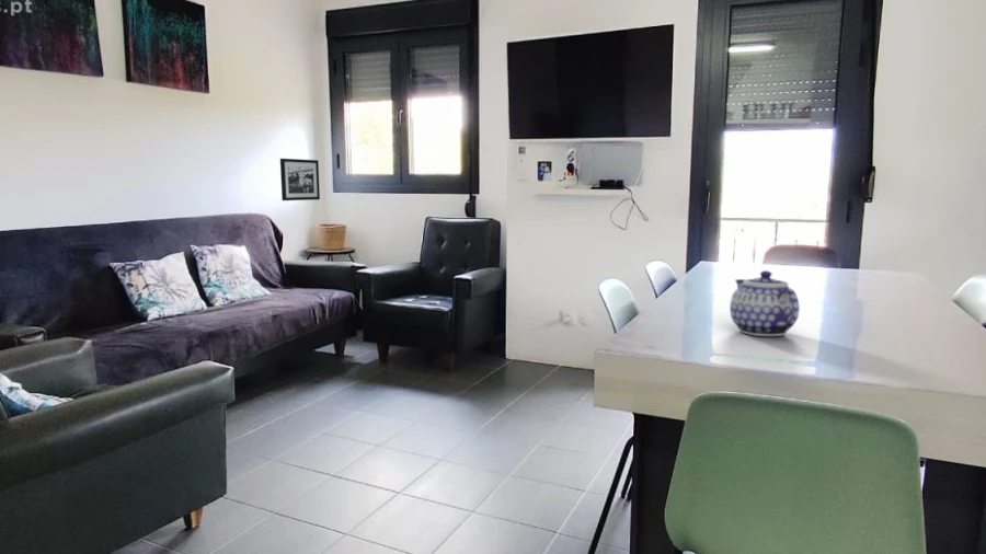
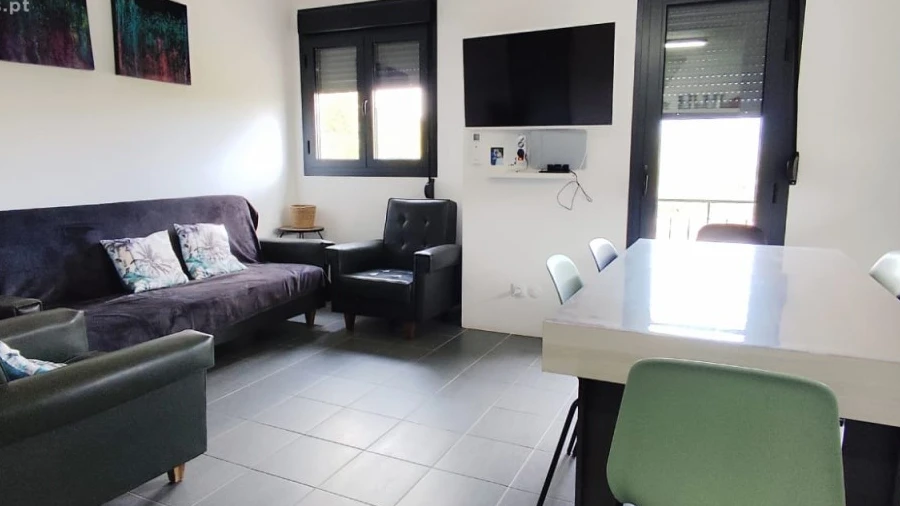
- picture frame (300, 180)
- teapot (764, 301)
